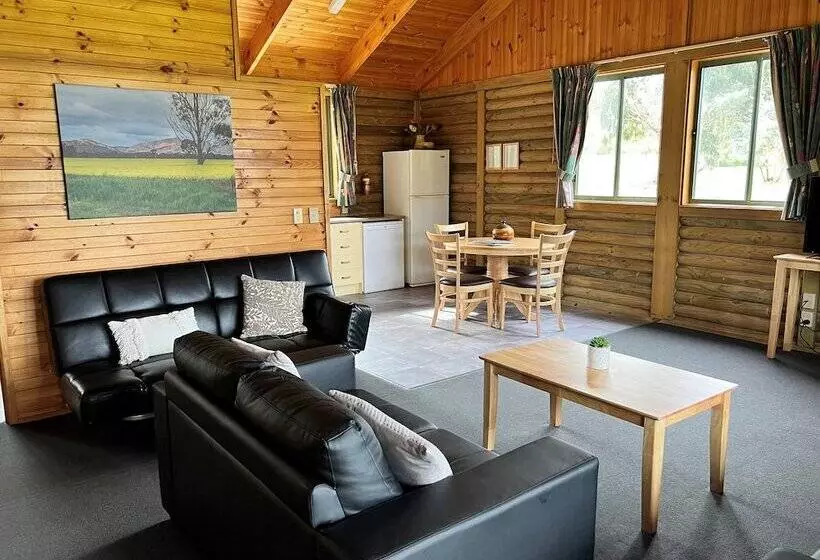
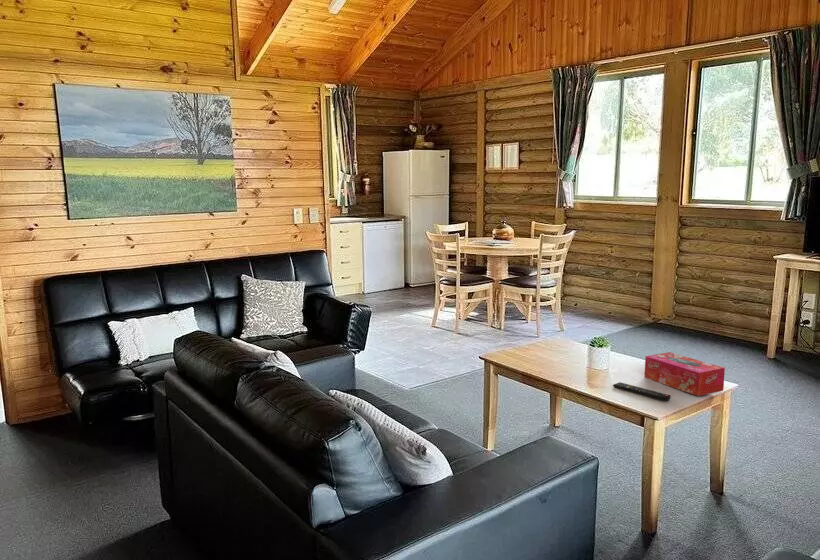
+ remote control (641, 391)
+ tissue box (683, 372)
